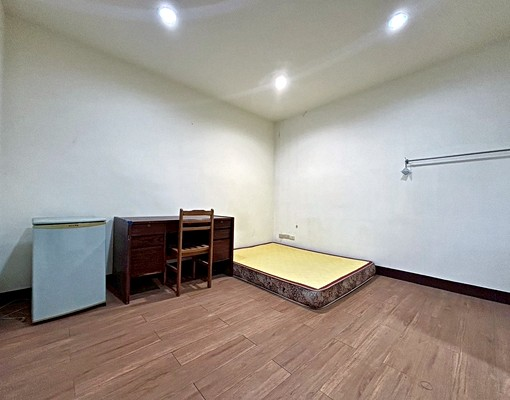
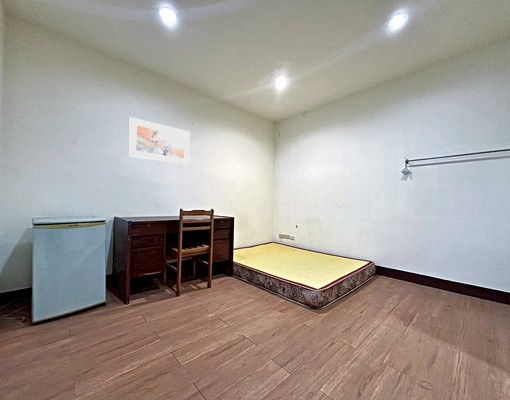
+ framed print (161, 143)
